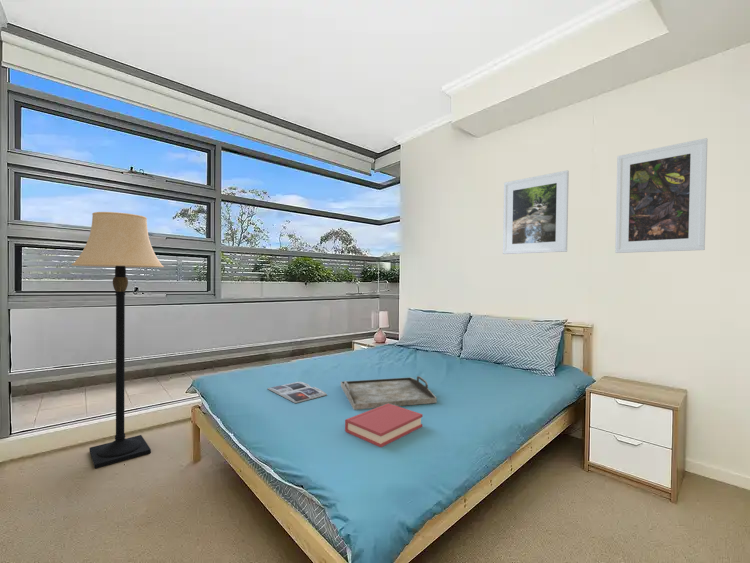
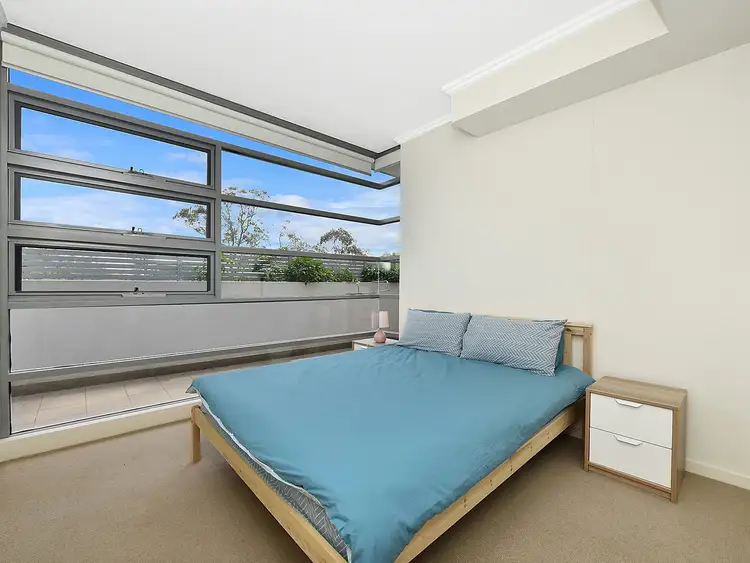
- serving tray (385, 387)
- magazine (296, 390)
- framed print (533, 215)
- lamp (120, 334)
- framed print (658, 199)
- hardback book (384, 422)
